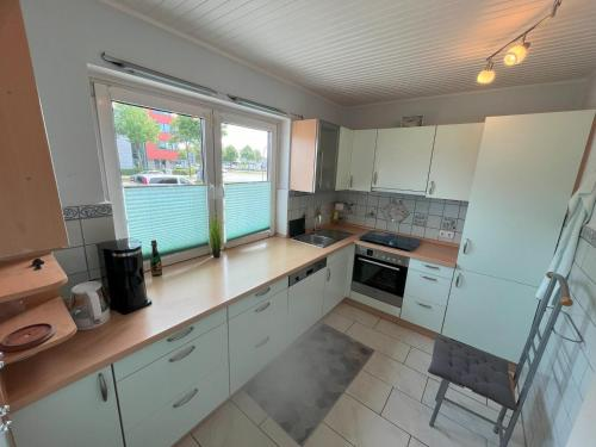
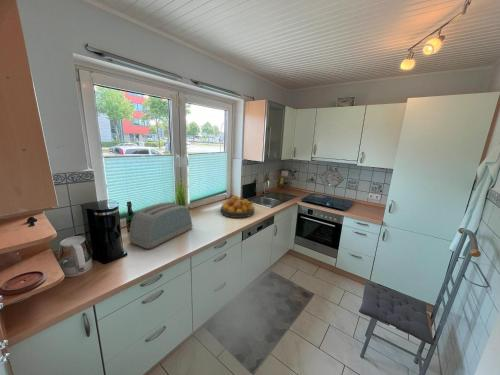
+ toaster (163, 220)
+ fruit bowl (237, 205)
